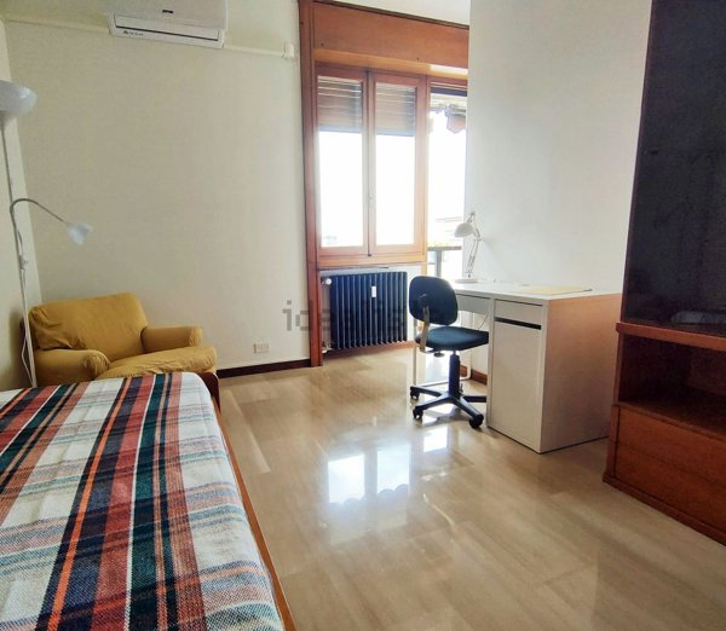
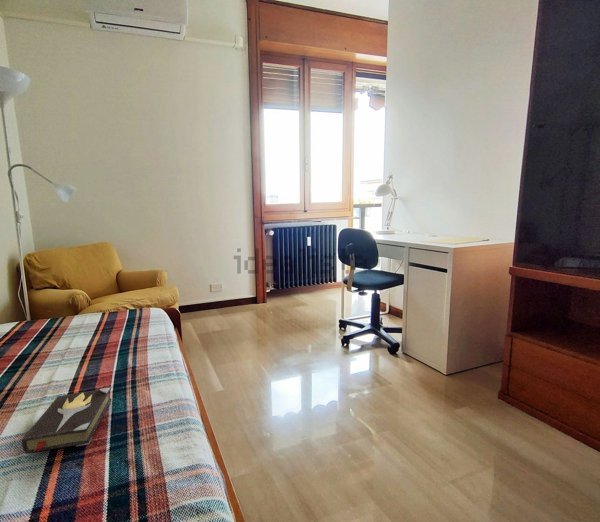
+ hardback book (71, 416)
